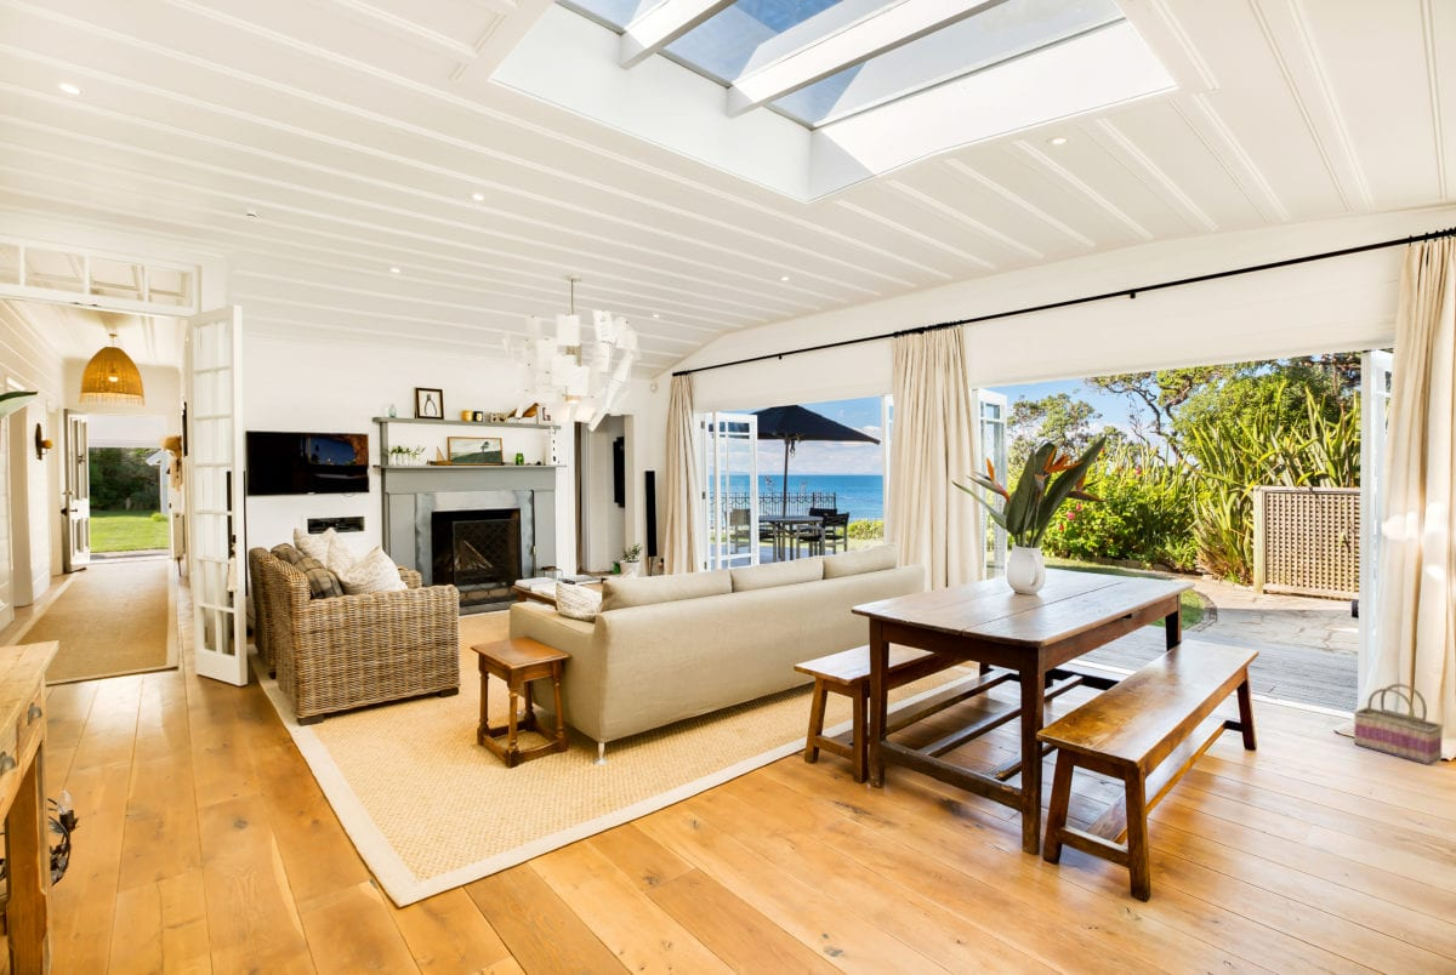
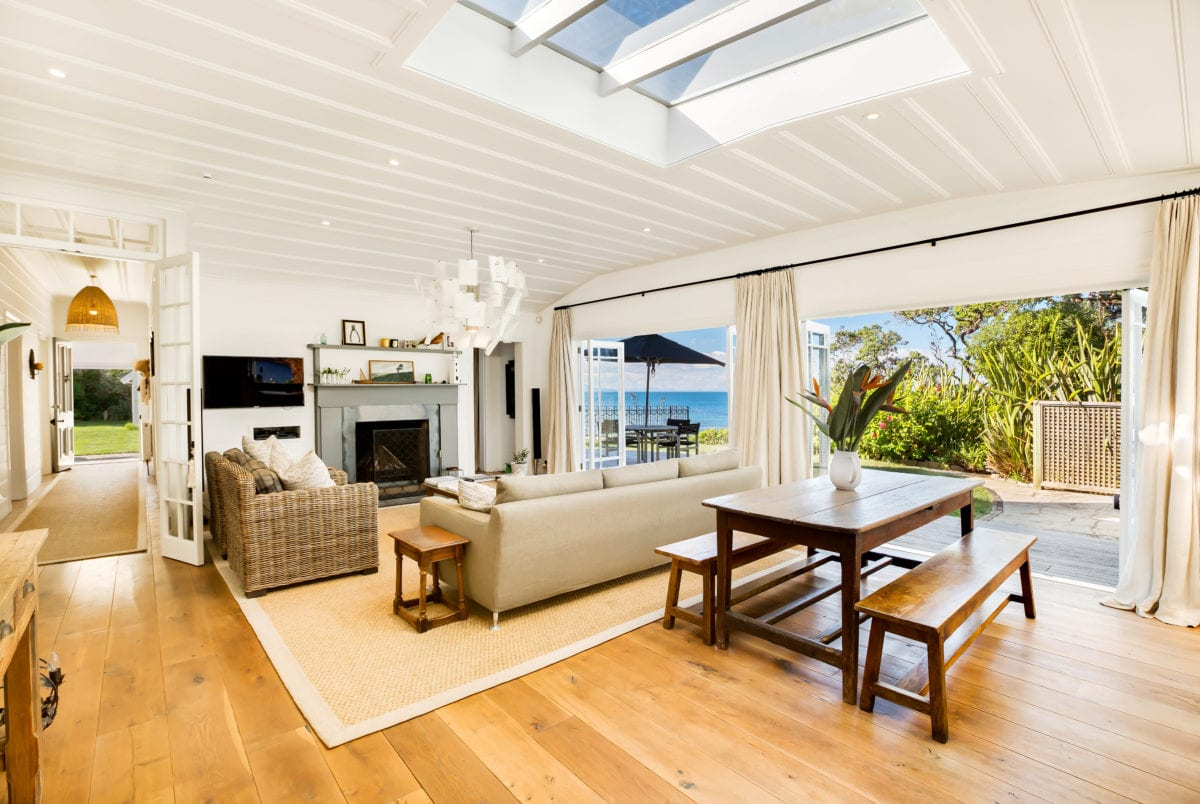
- basket (1397, 719)
